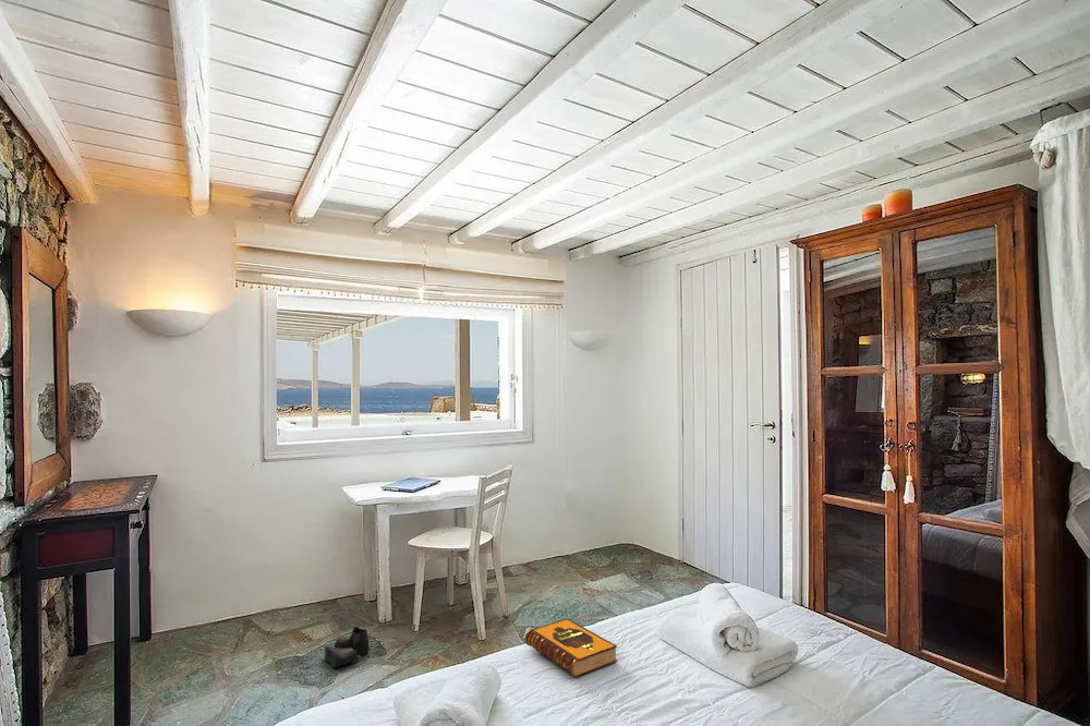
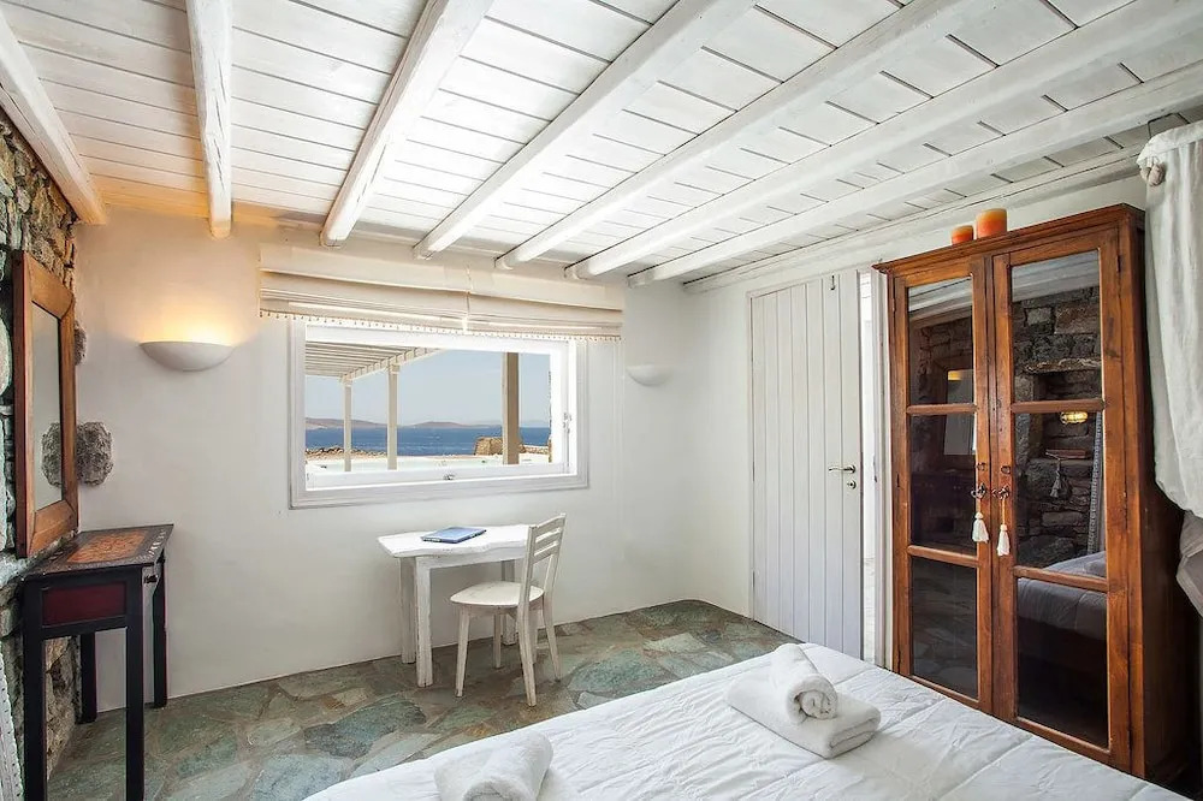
- hardback book (569, 645)
- boots (343, 645)
